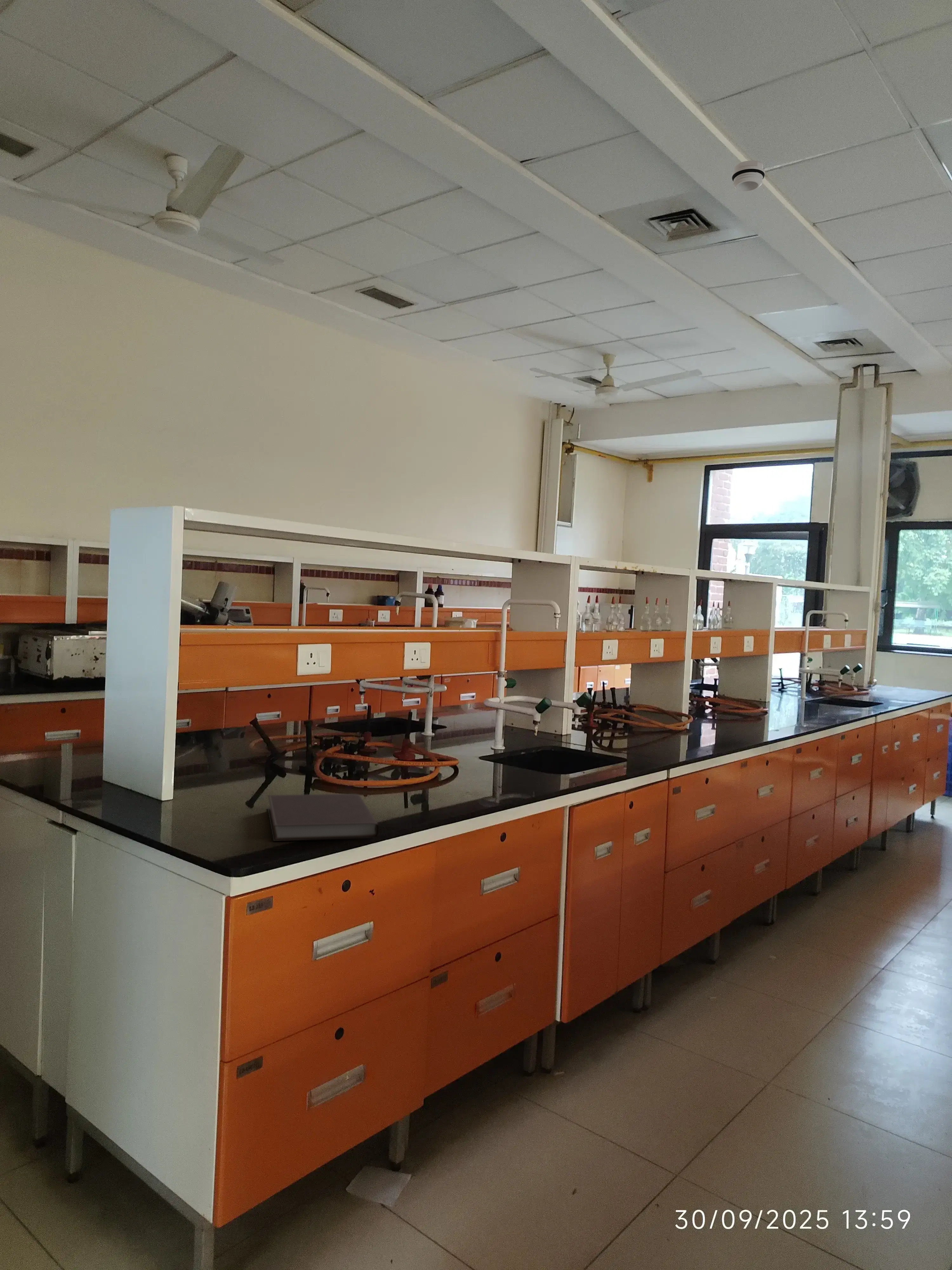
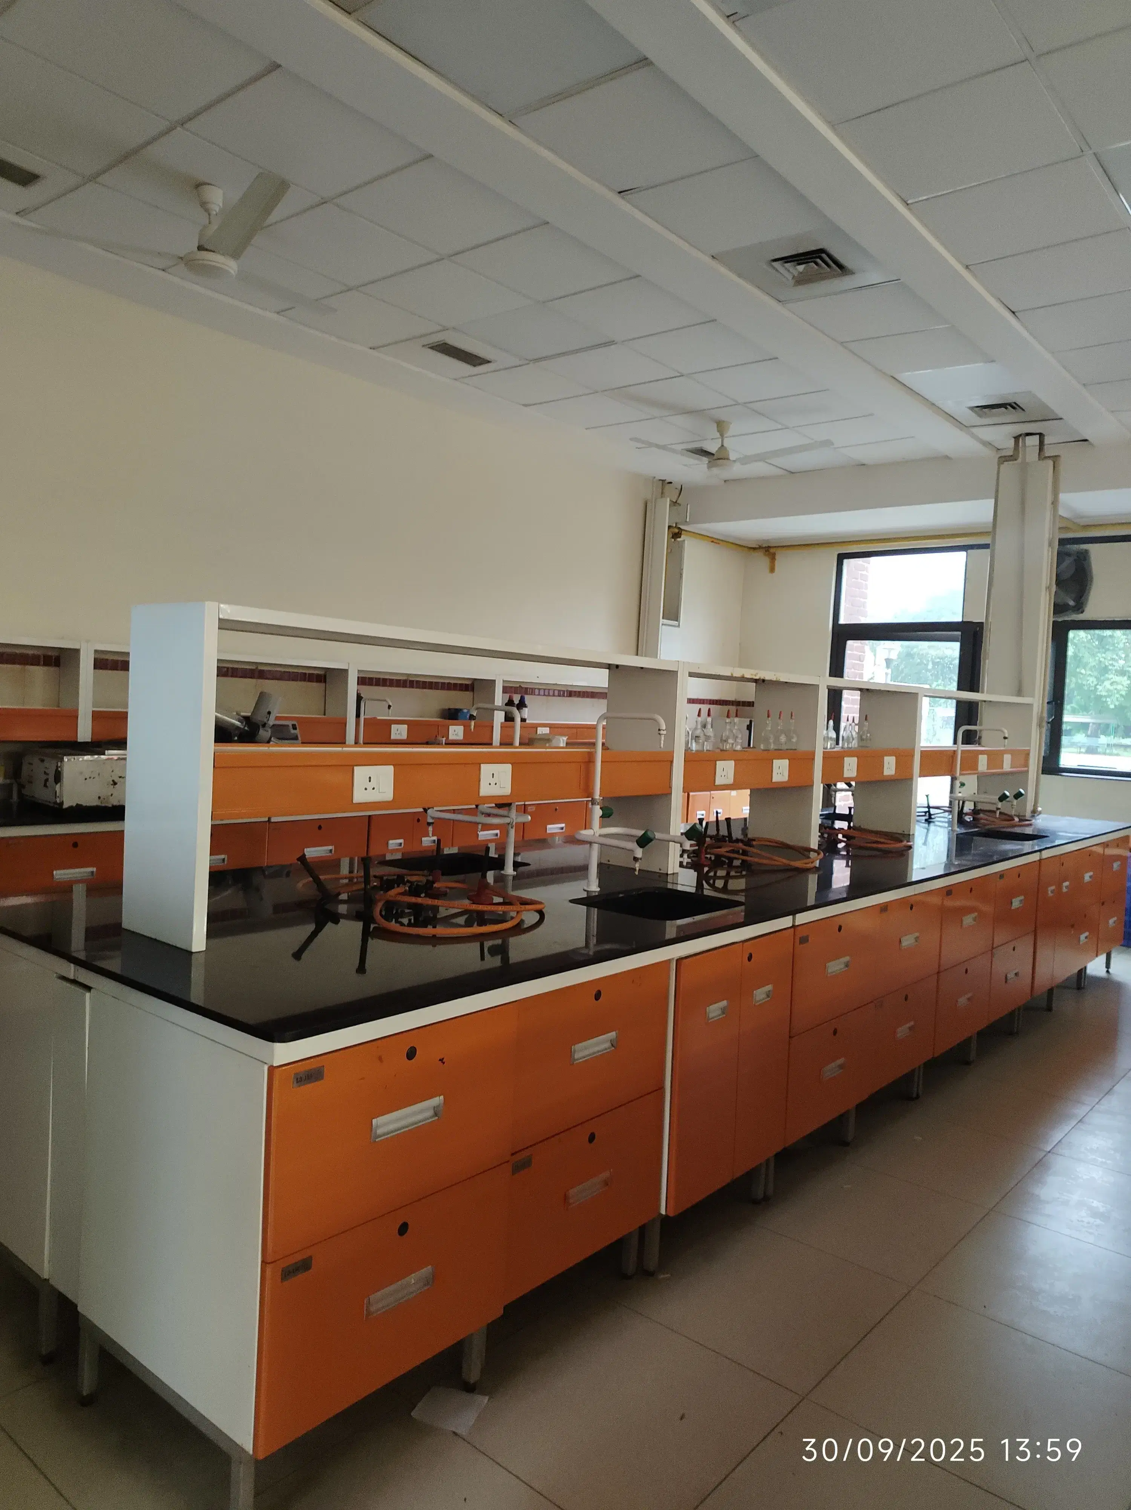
- notebook (320, 815)
- smoke detector (748, 177)
